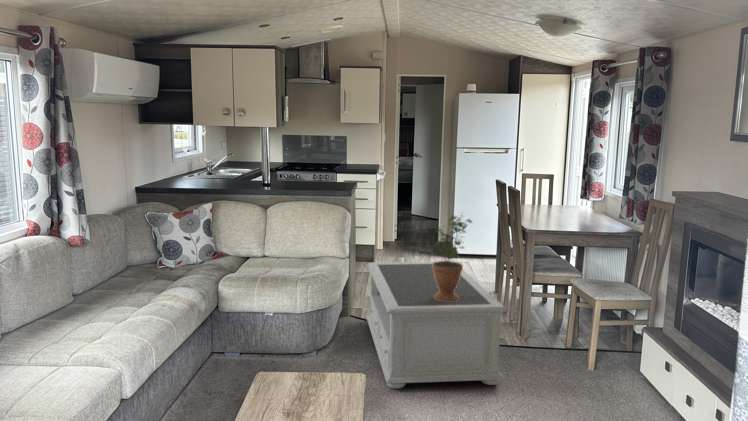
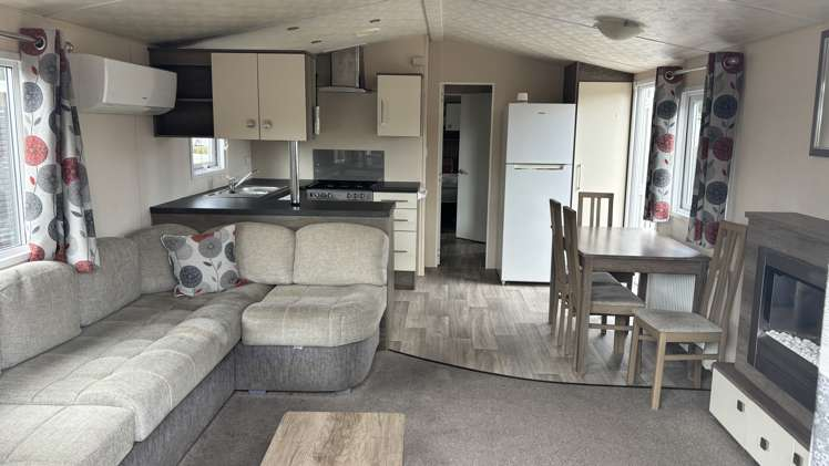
- coffee table (426, 316)
- potted plant (450, 254)
